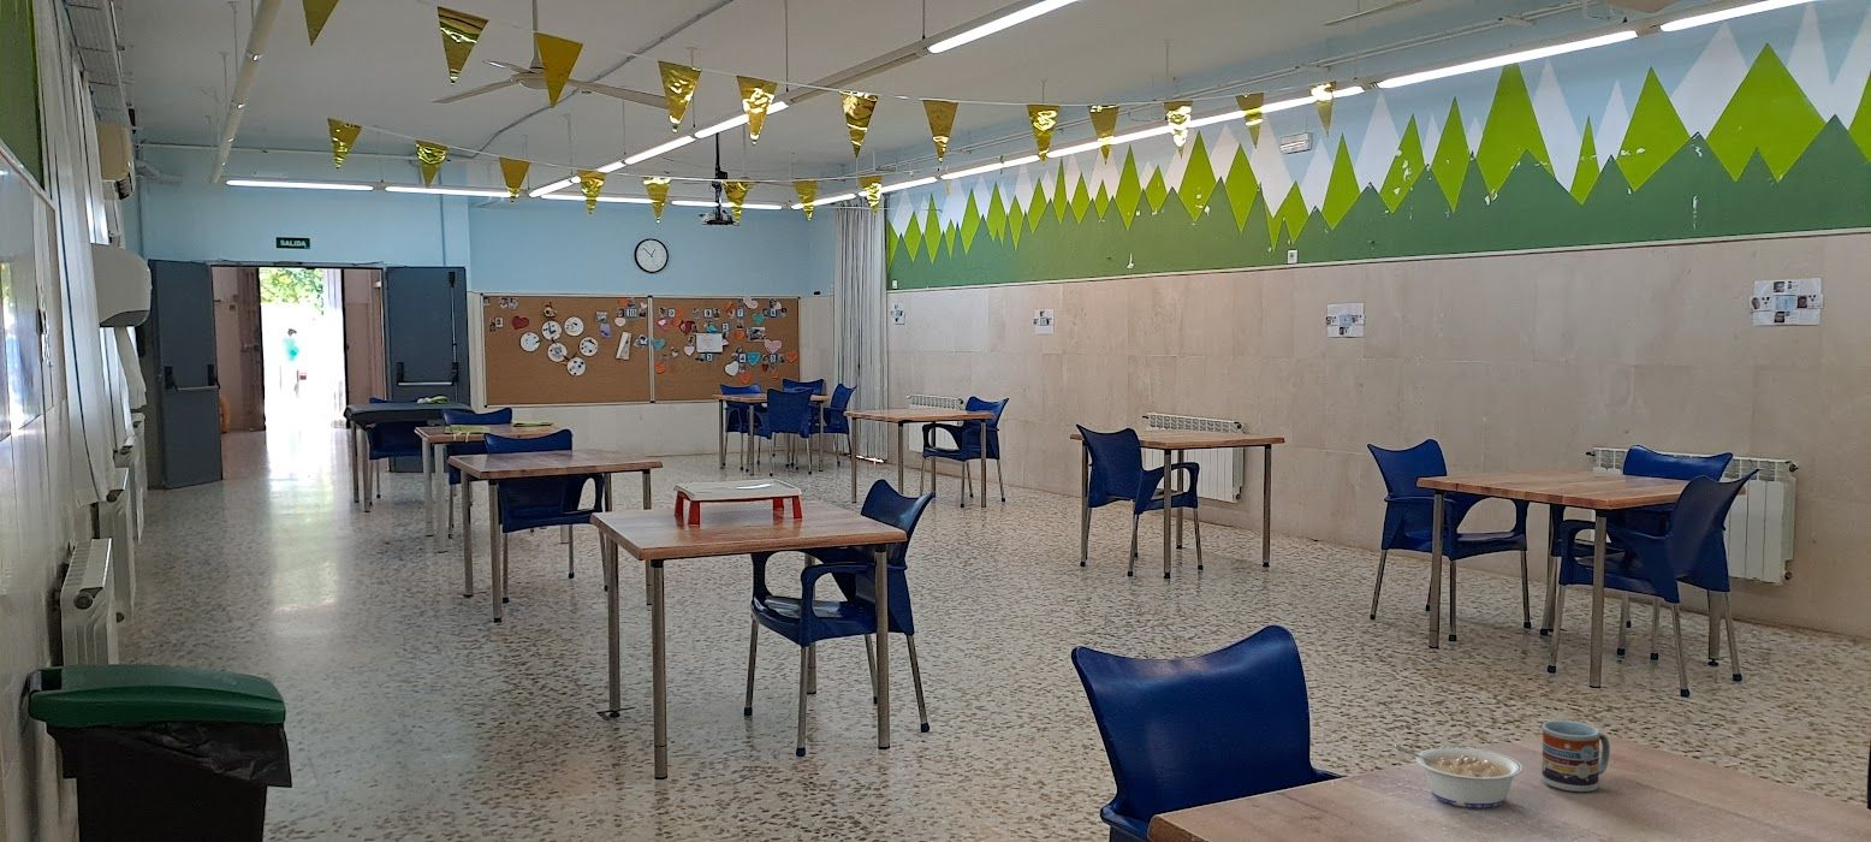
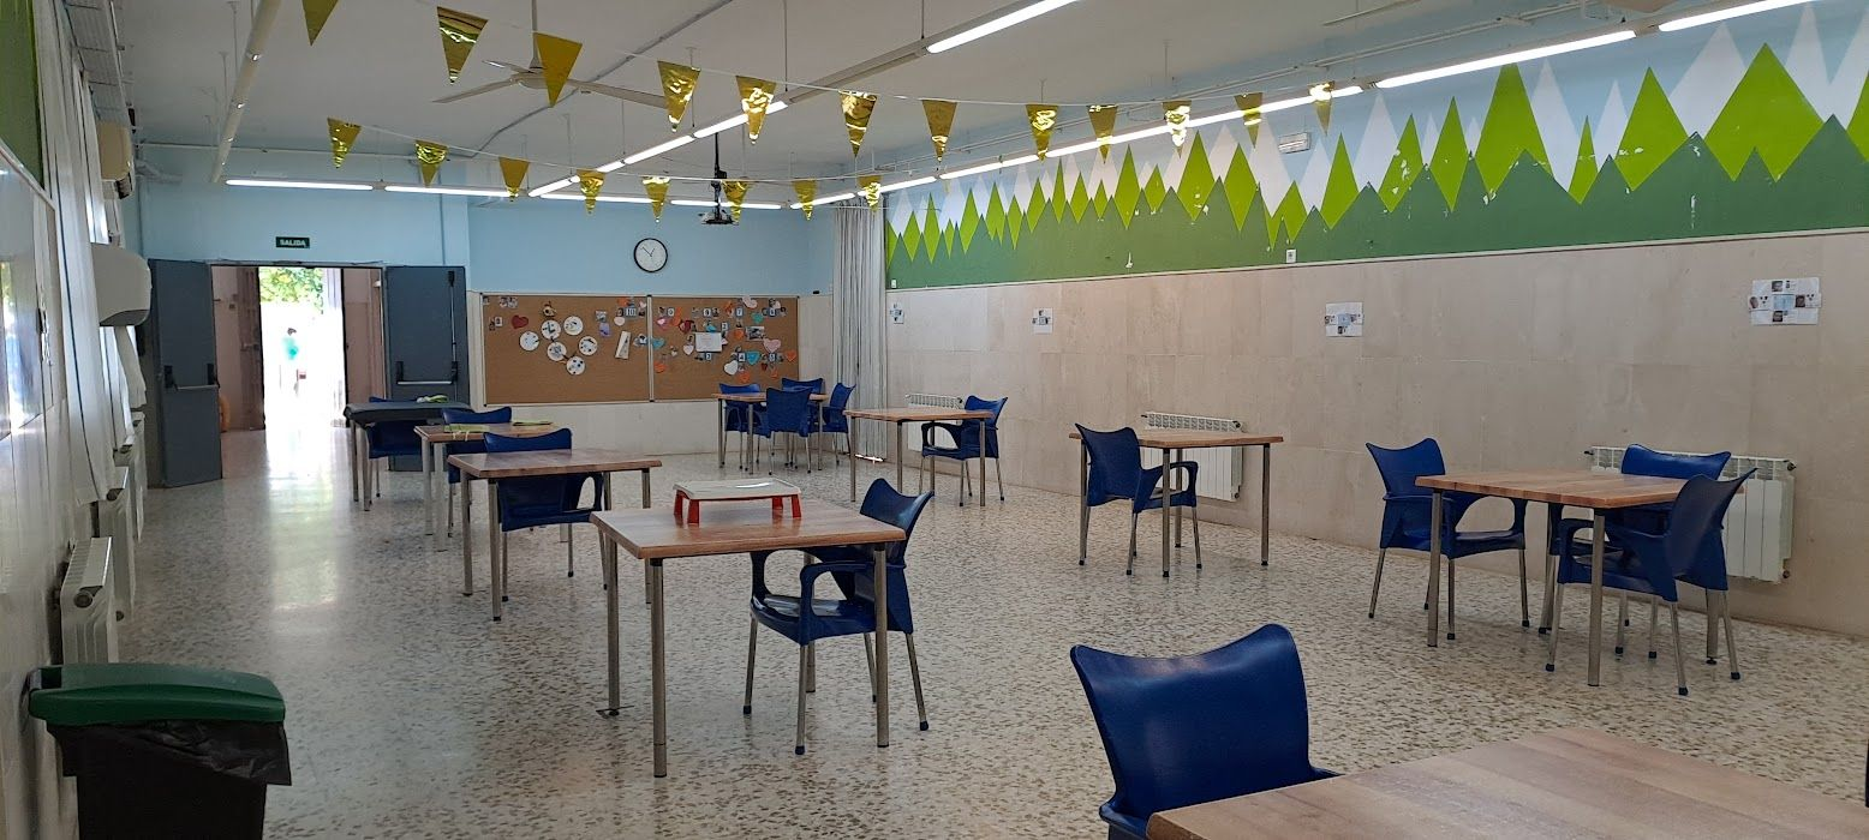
- legume (1465, 776)
- cup (1578, 754)
